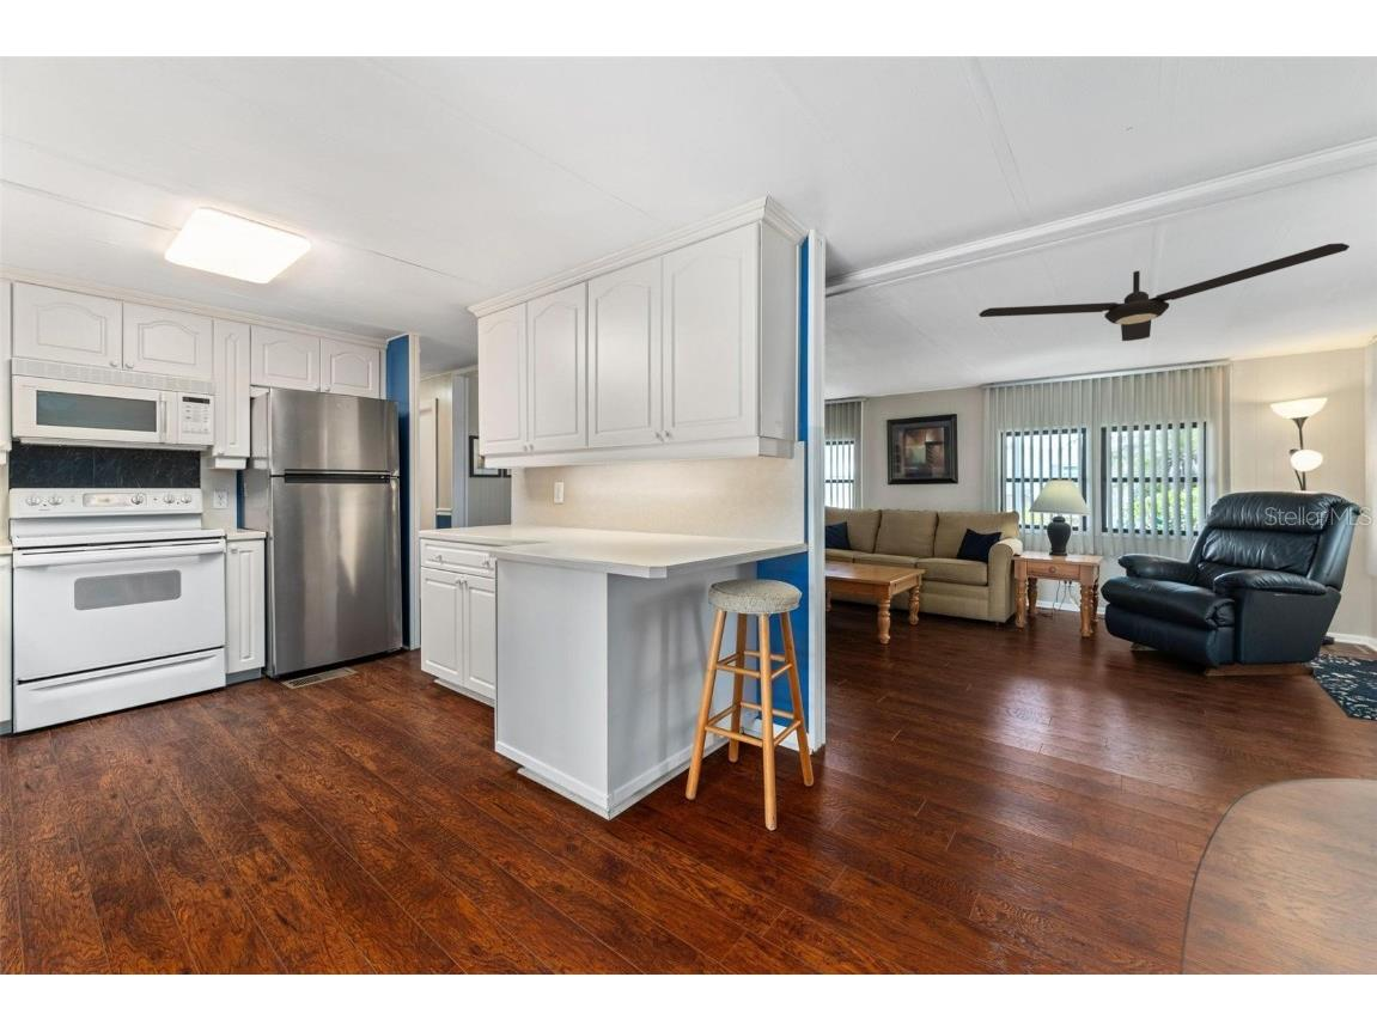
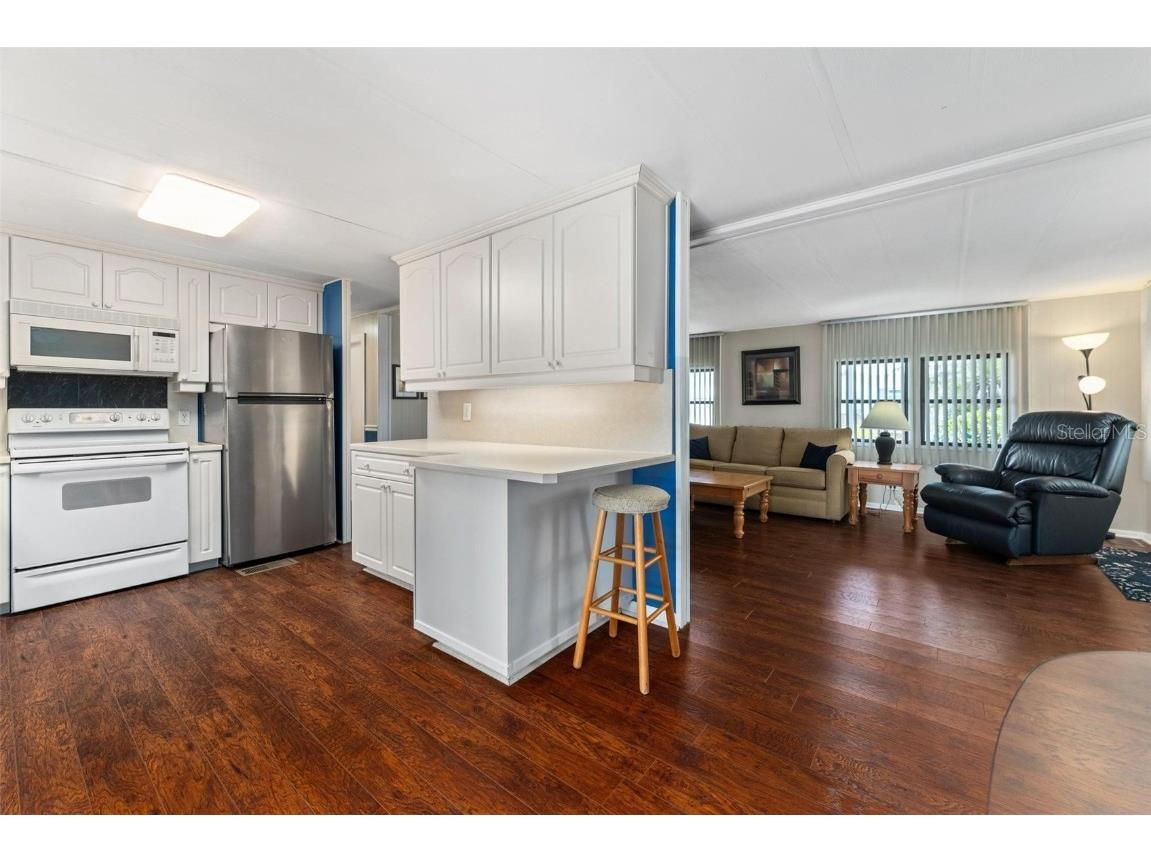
- ceiling fan (1135, 305)
